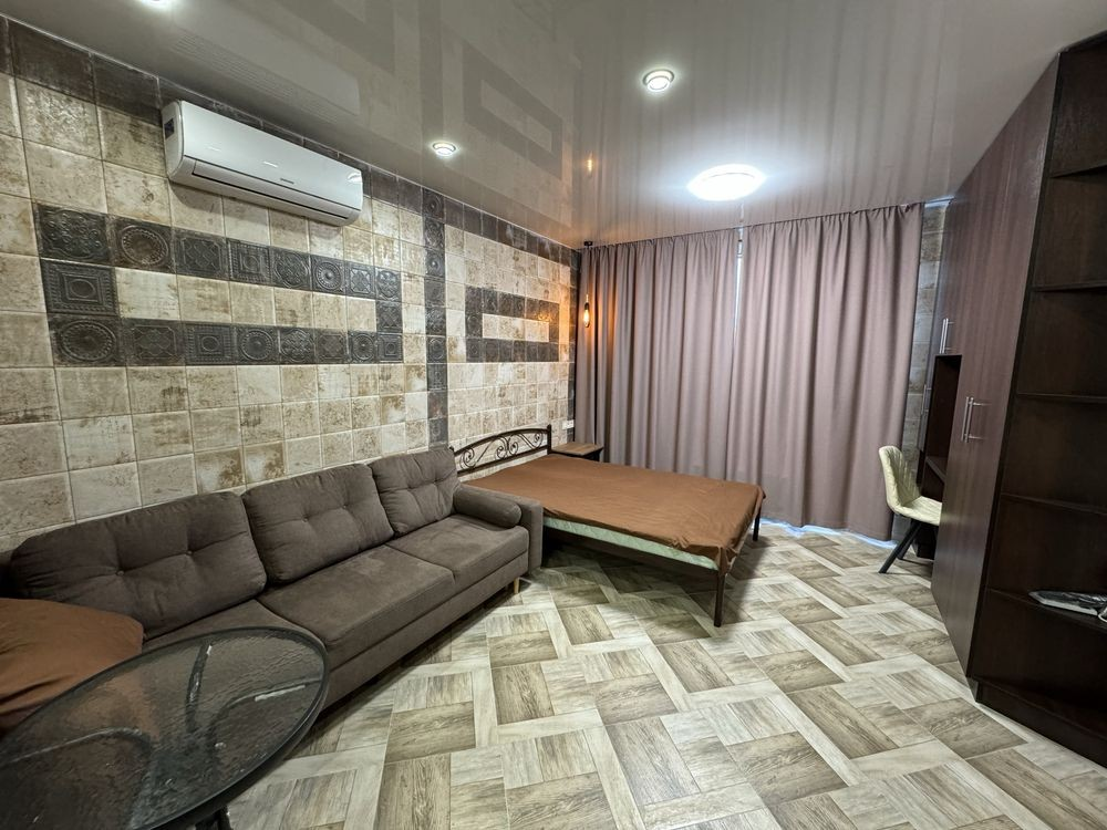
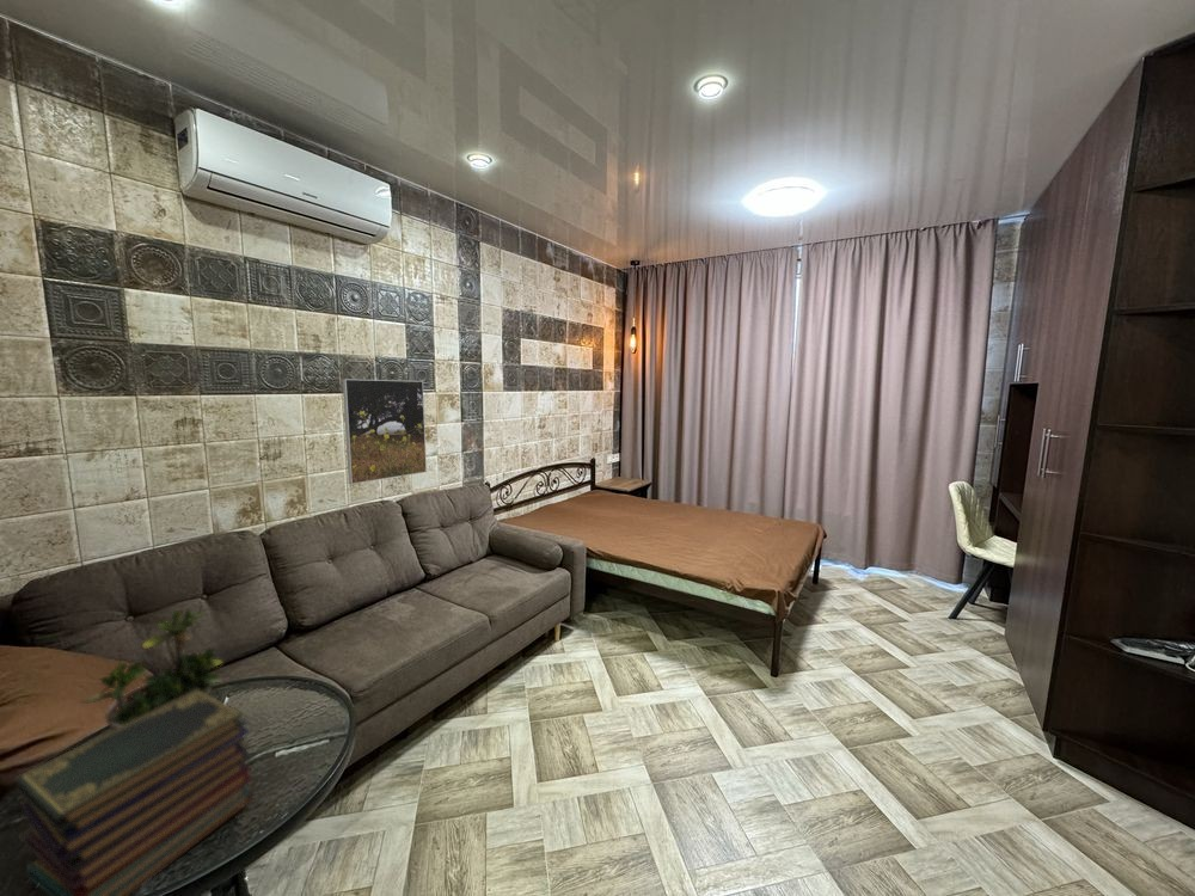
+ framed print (387, 429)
+ book stack (147, 791)
+ potted plant (161, 680)
